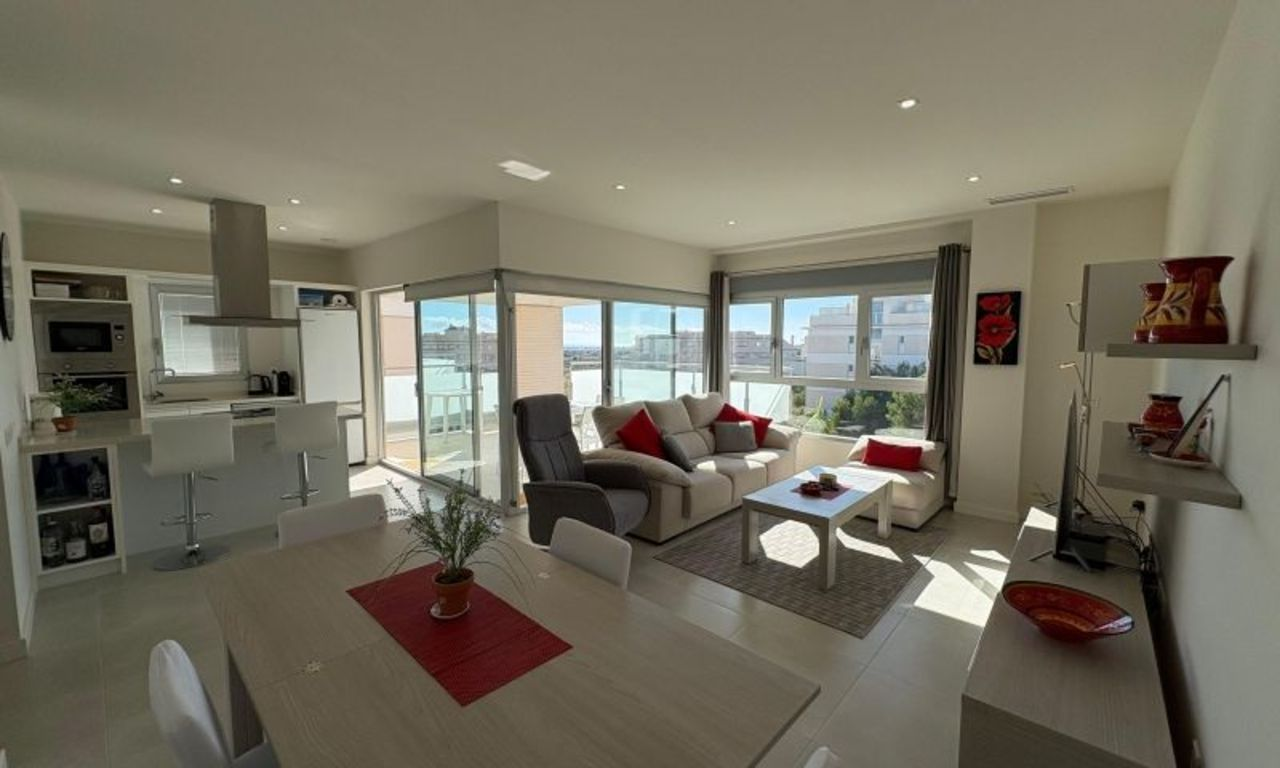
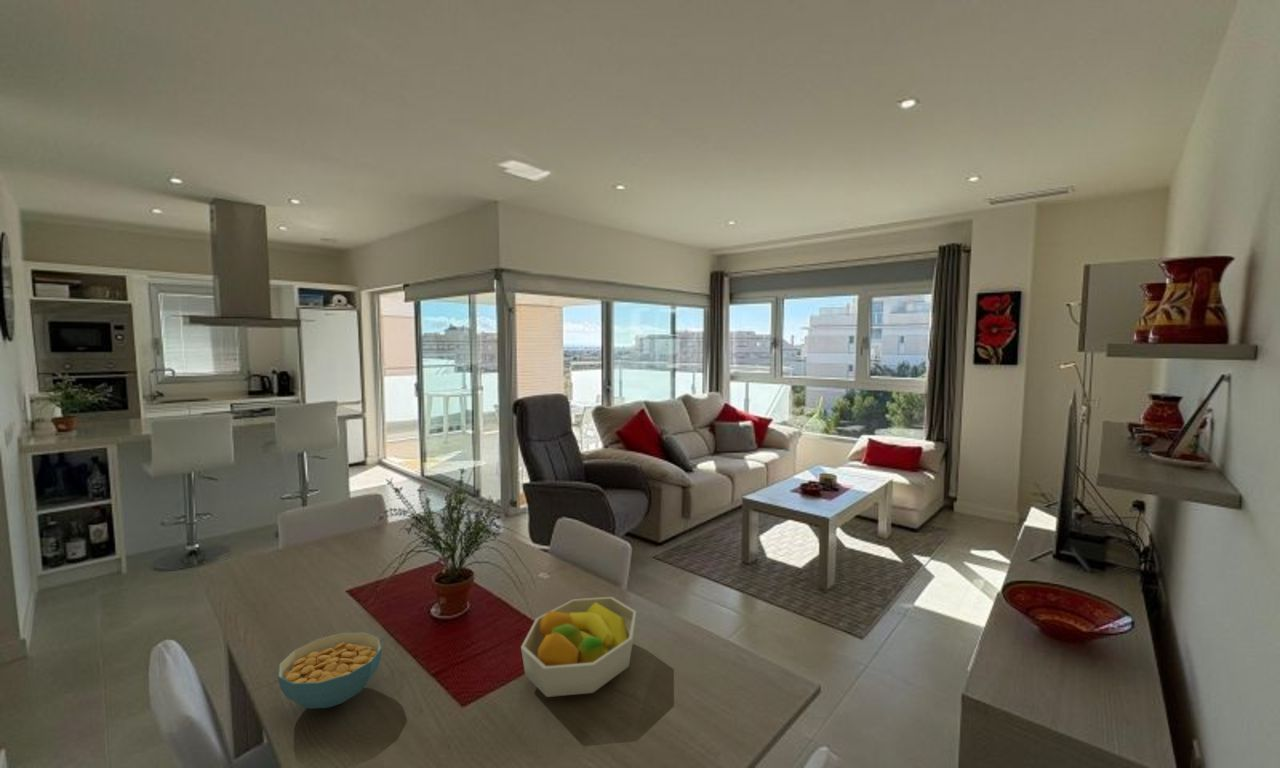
+ cereal bowl (332, 677)
+ fruit bowl (582, 638)
